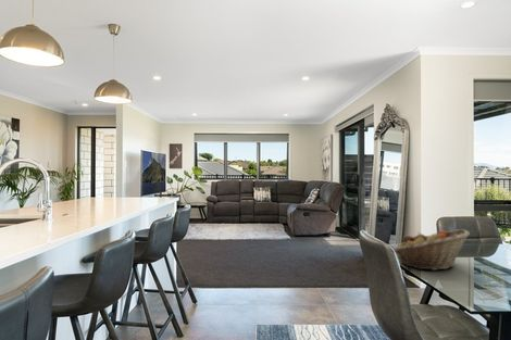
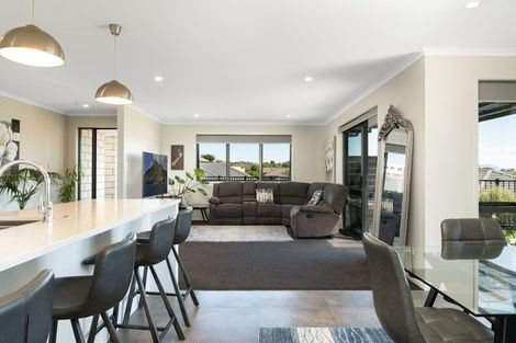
- fruit basket (429, 245)
